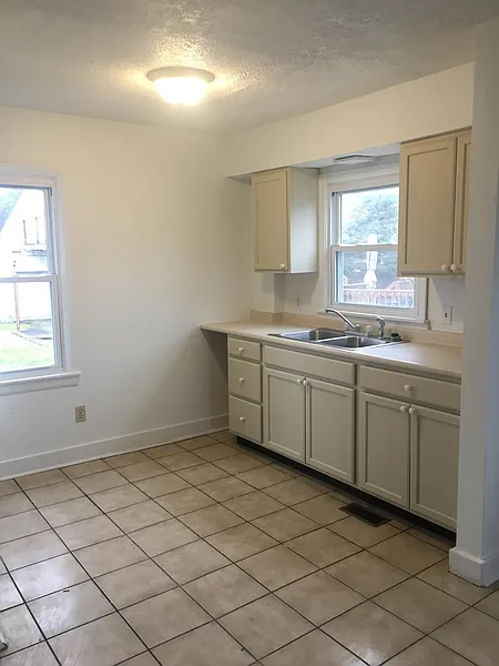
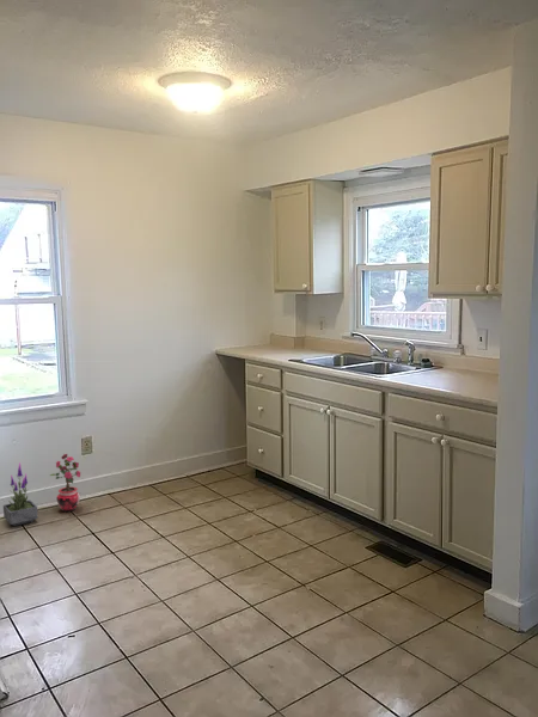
+ potted plant (66, 482)
+ potted plant (19, 491)
